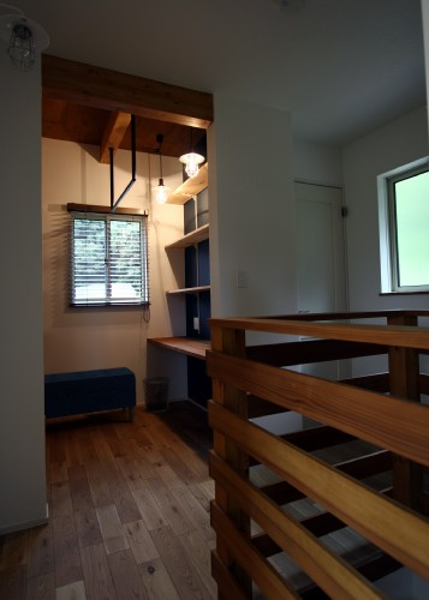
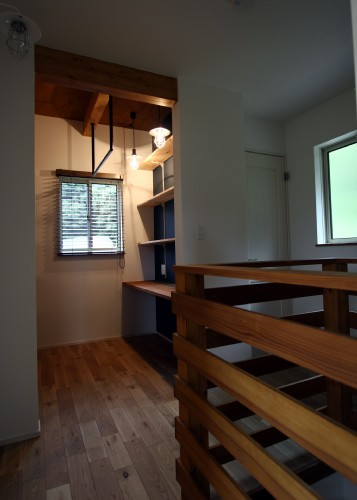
- bench (79, 398)
- waste bin (156, 394)
